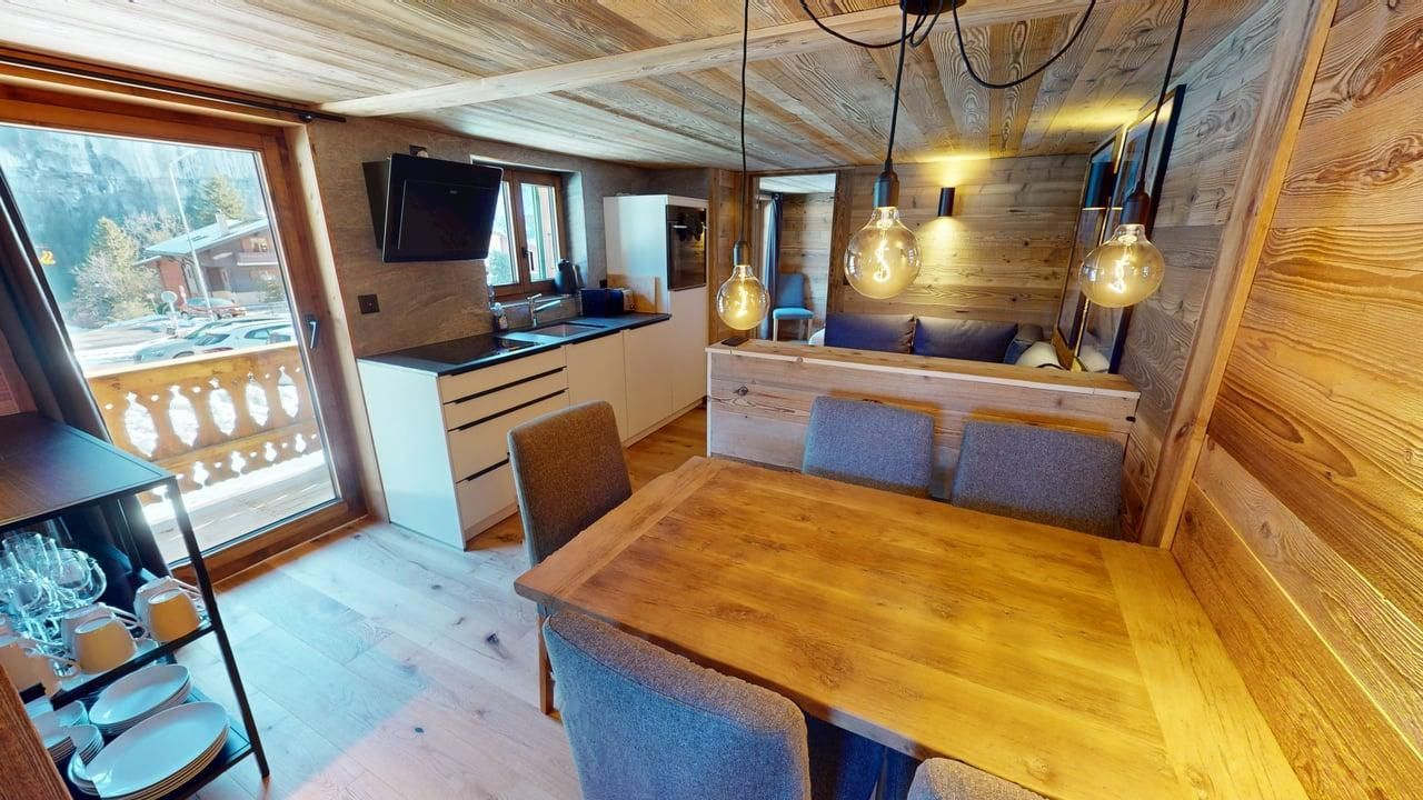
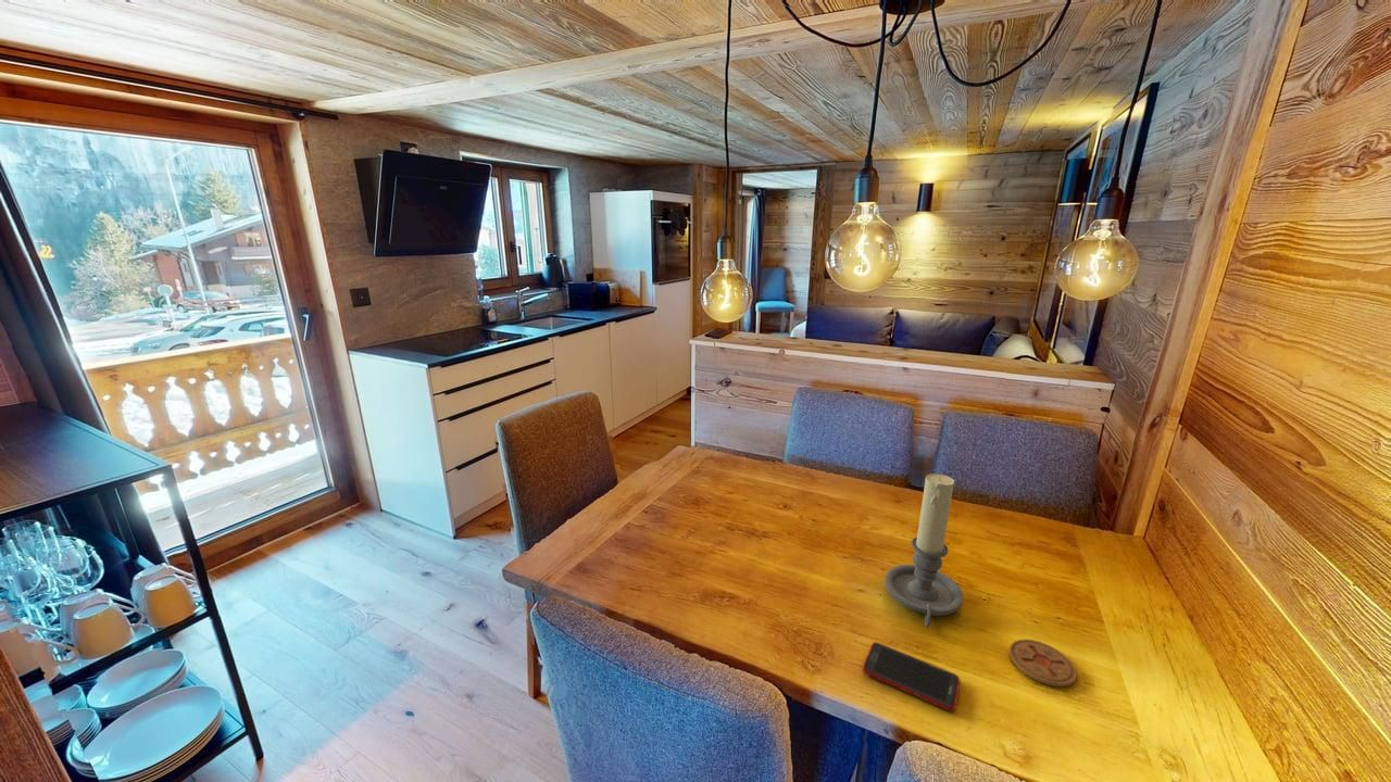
+ candle holder (930, 542)
+ coaster (1042, 661)
+ cell phone (910, 674)
